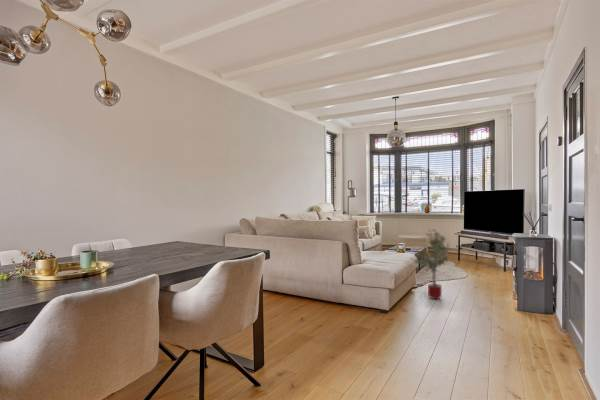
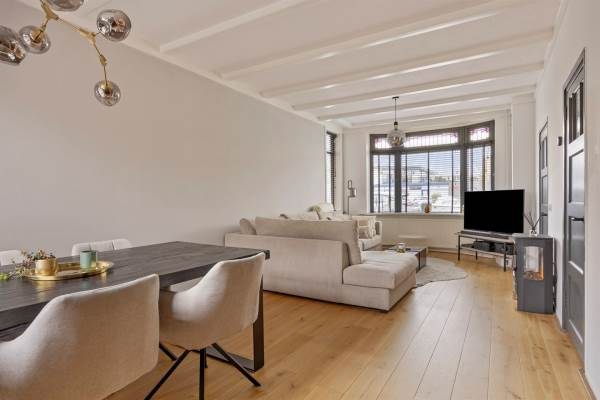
- potted tree (430, 263)
